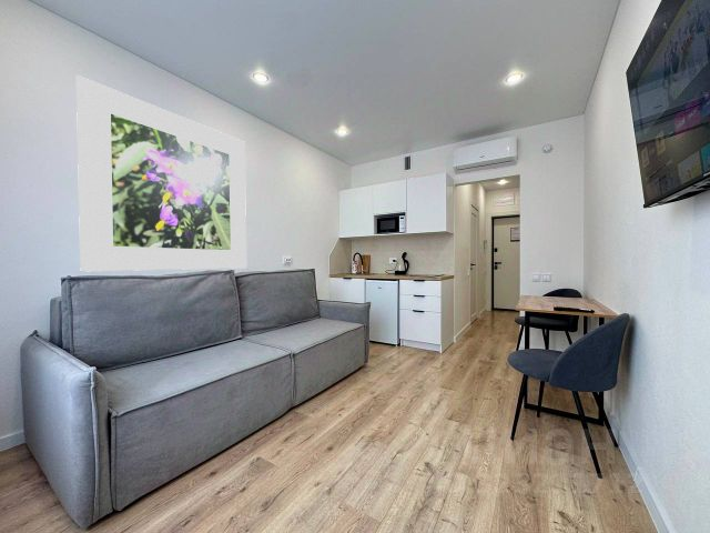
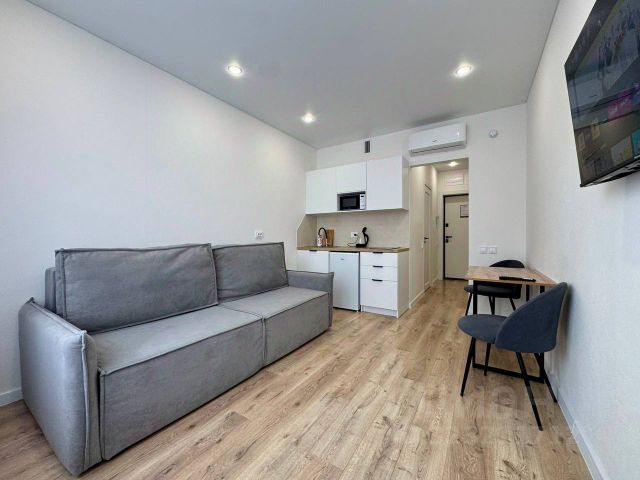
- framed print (180, 192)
